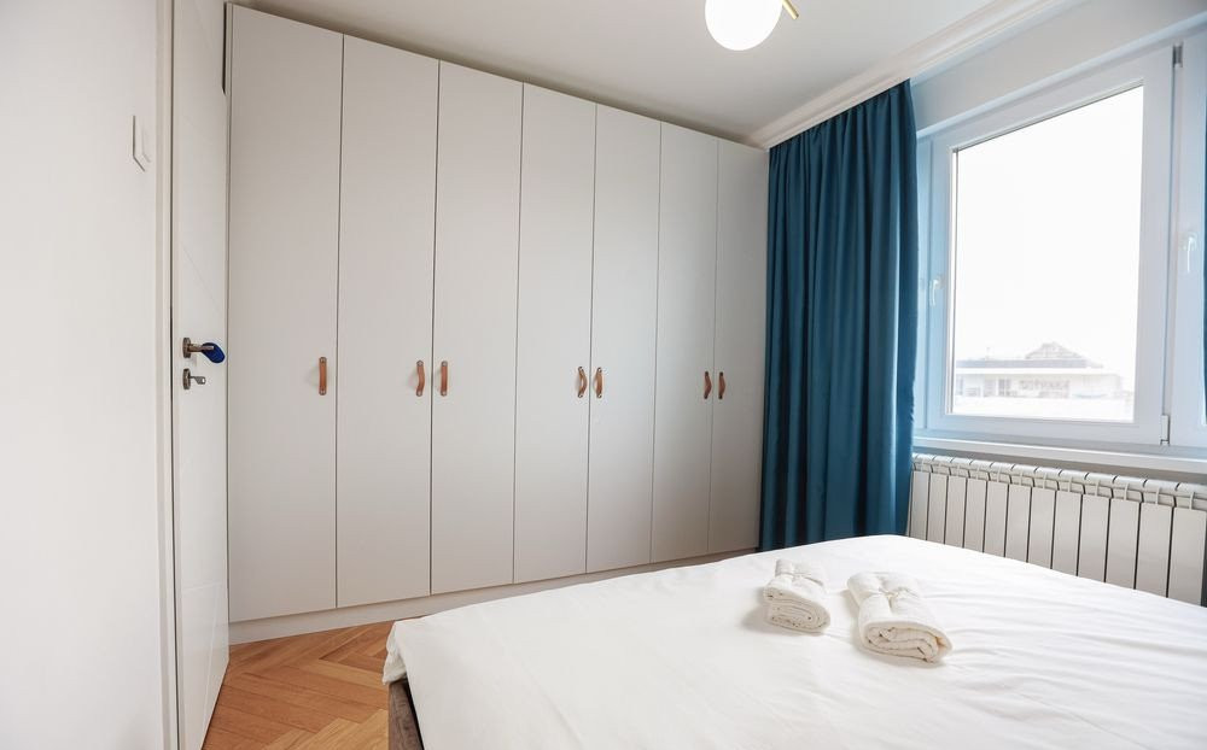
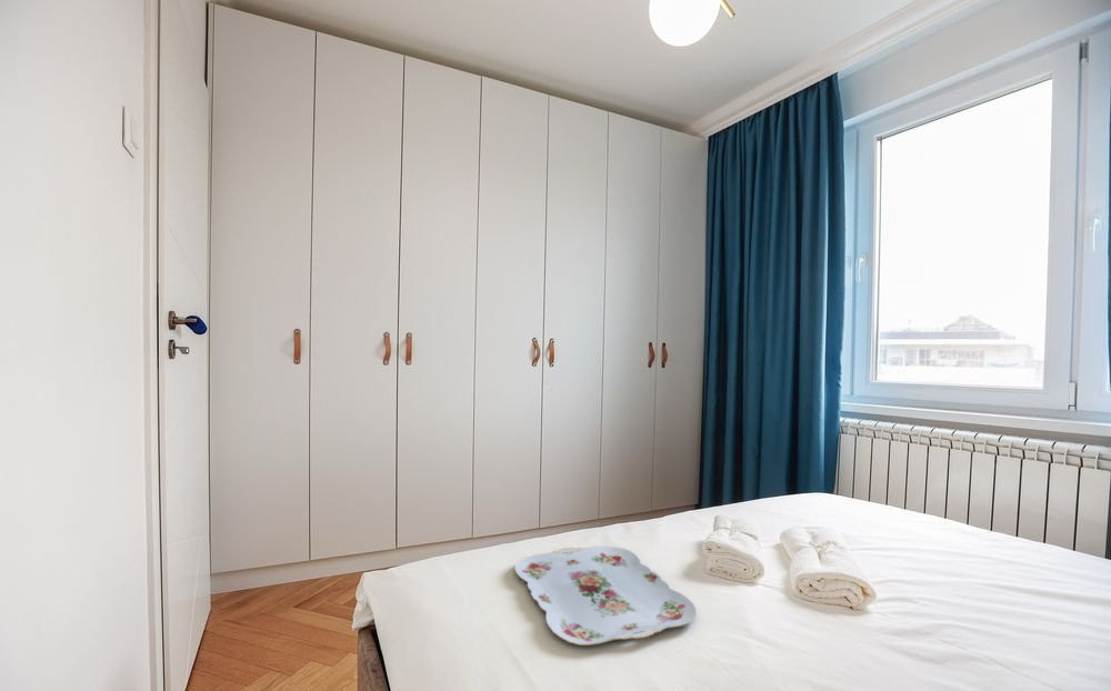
+ serving tray (598, 588)
